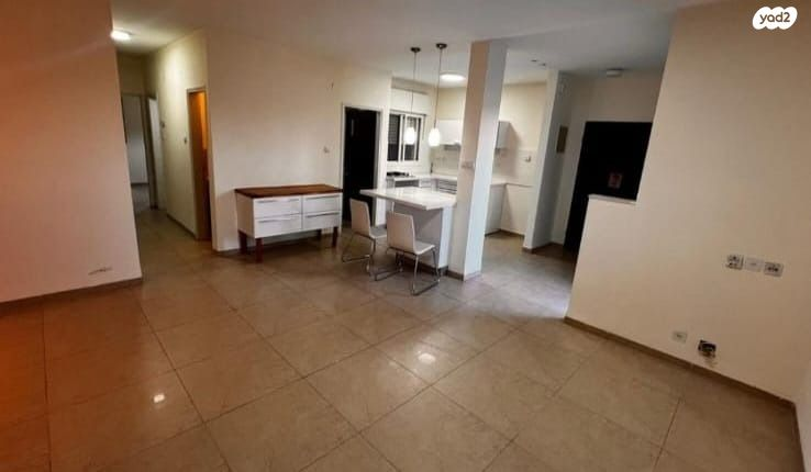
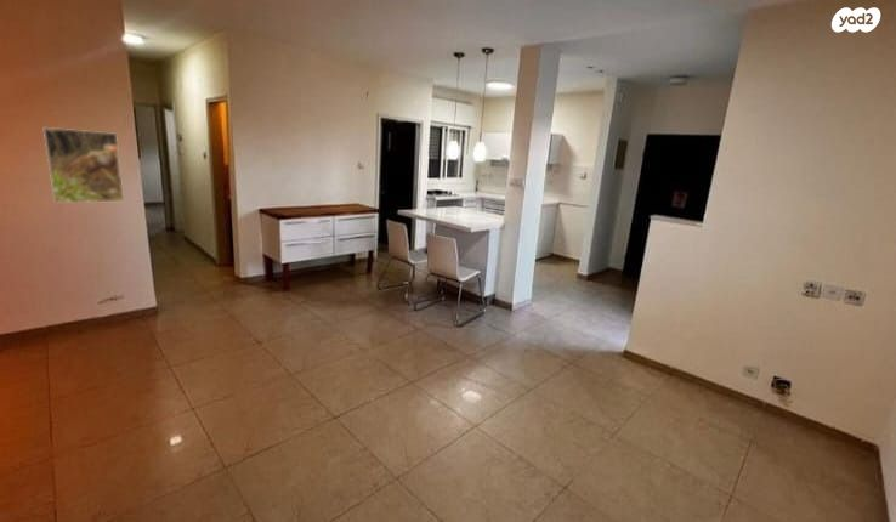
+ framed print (85, 166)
